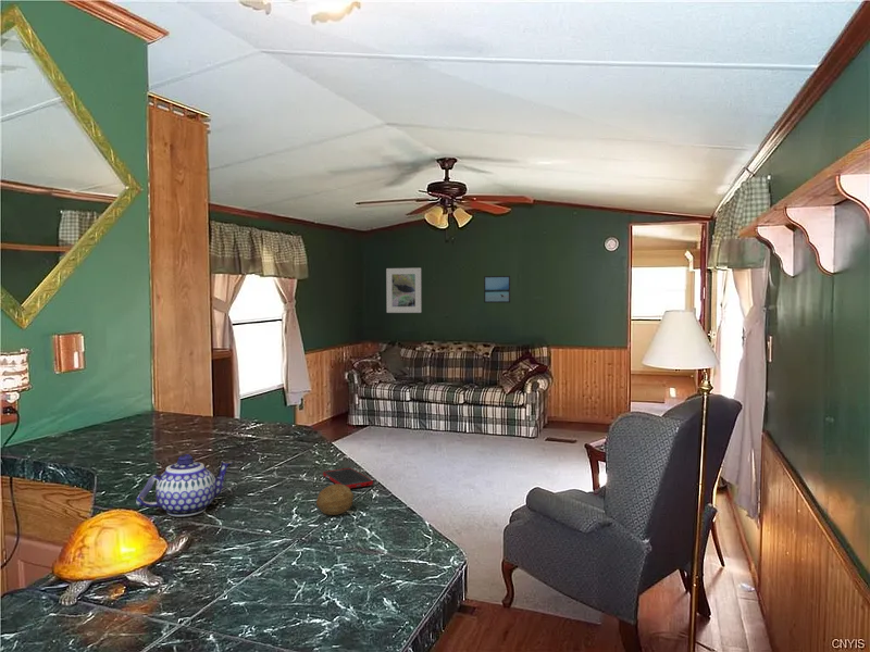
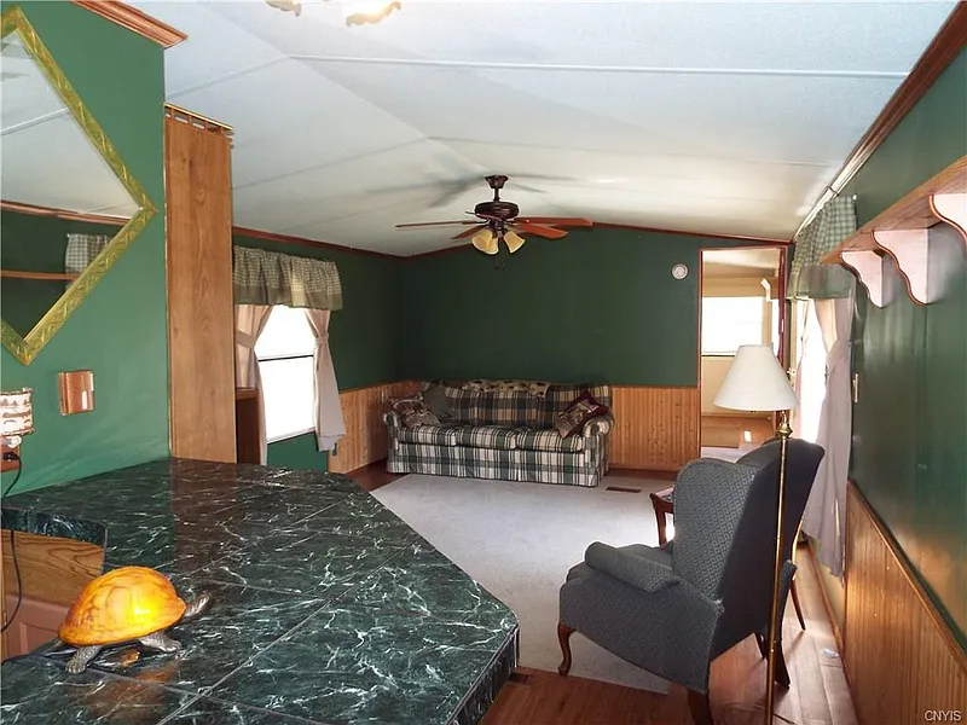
- fruit (335, 499)
- teapot (186, 482)
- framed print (497, 289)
- cell phone (347, 478)
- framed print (403, 290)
